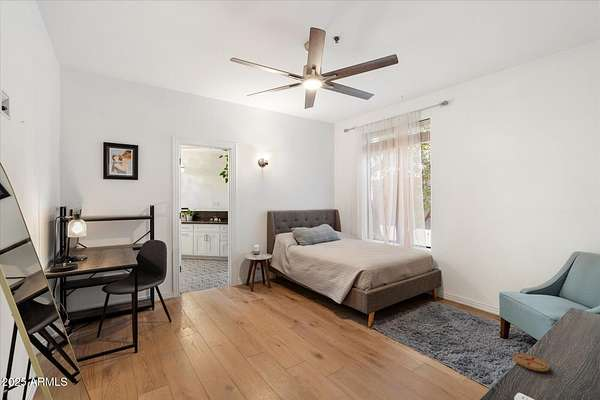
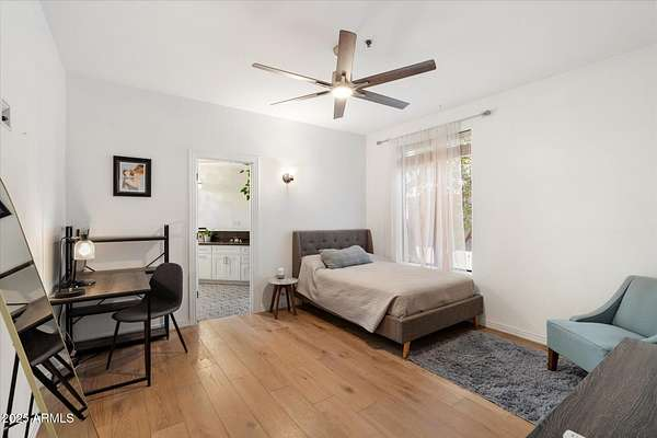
- coaster (530, 361)
